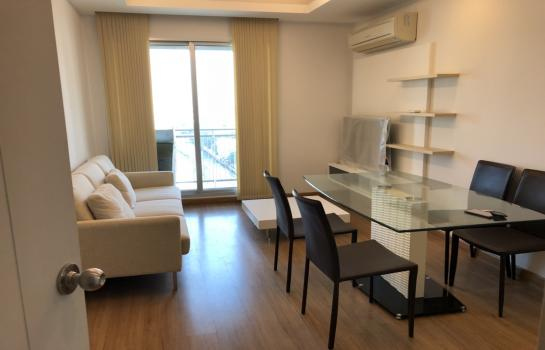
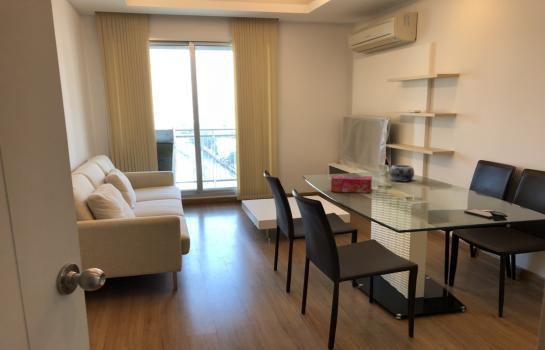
+ decorative bowl (401, 173)
+ tissue box (351, 183)
